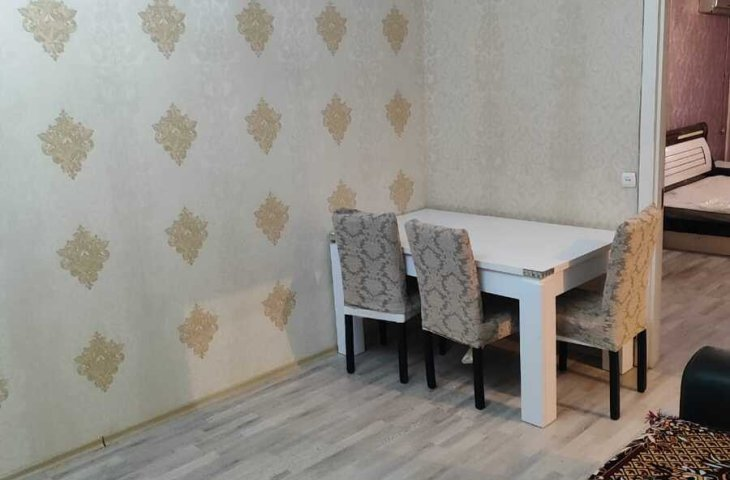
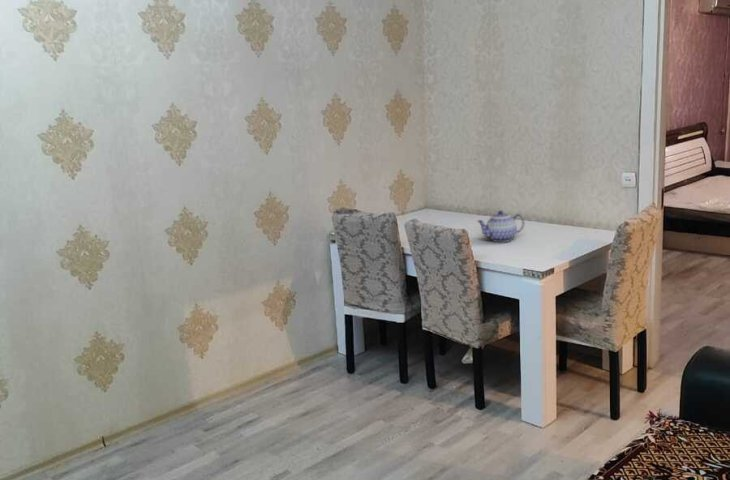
+ teapot (501, 225)
